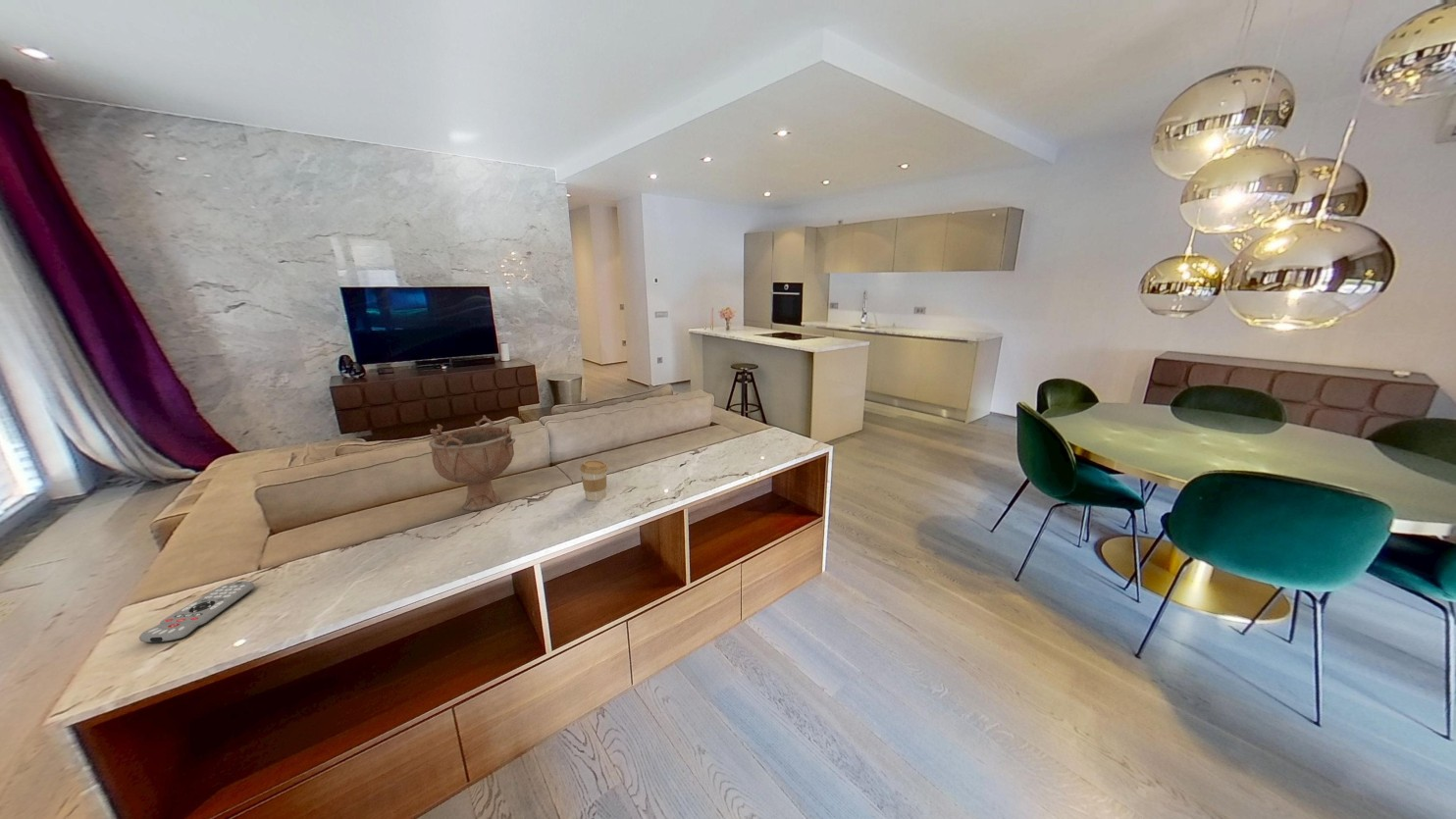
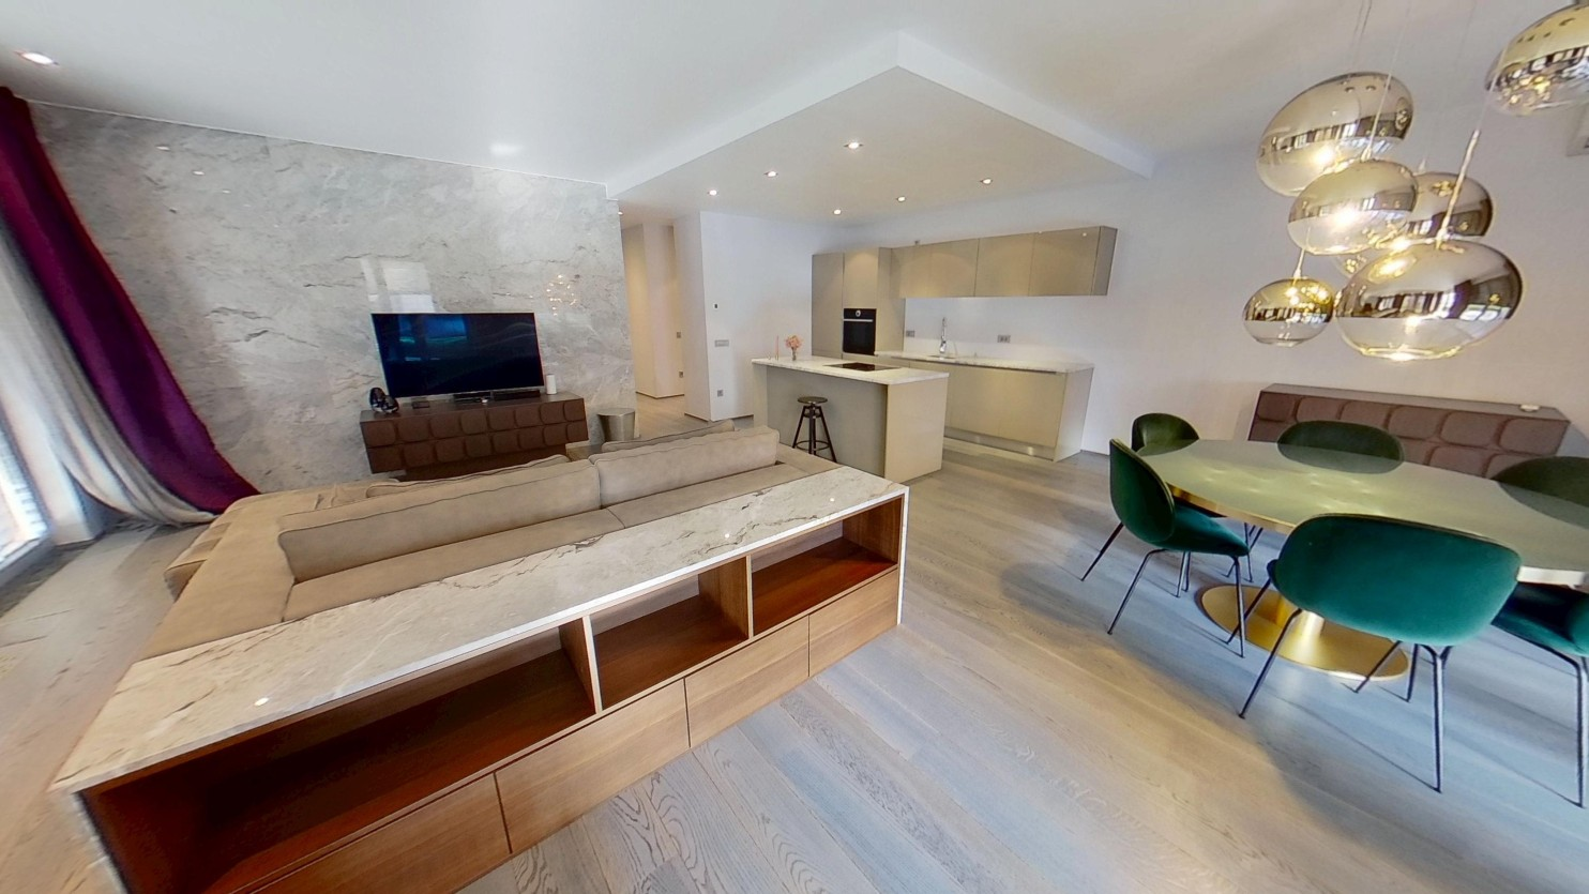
- coffee cup (595, 479)
- remote control (204, 609)
- decorative bowl (476, 464)
